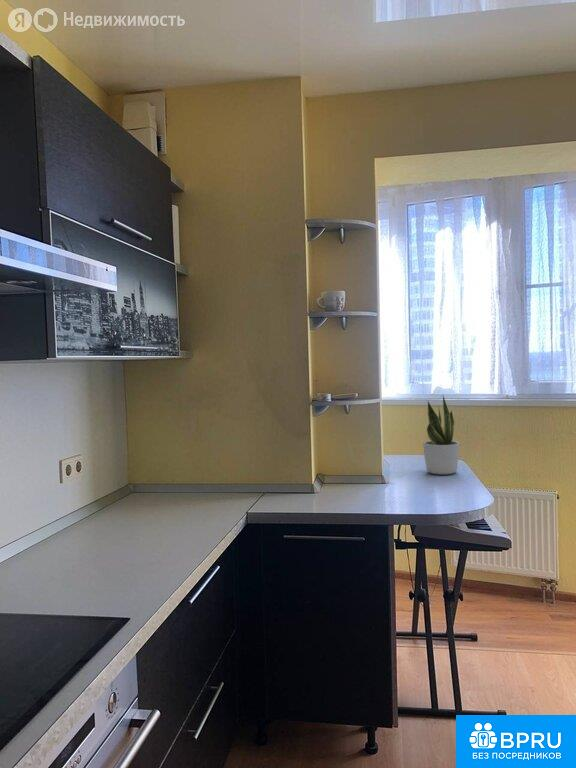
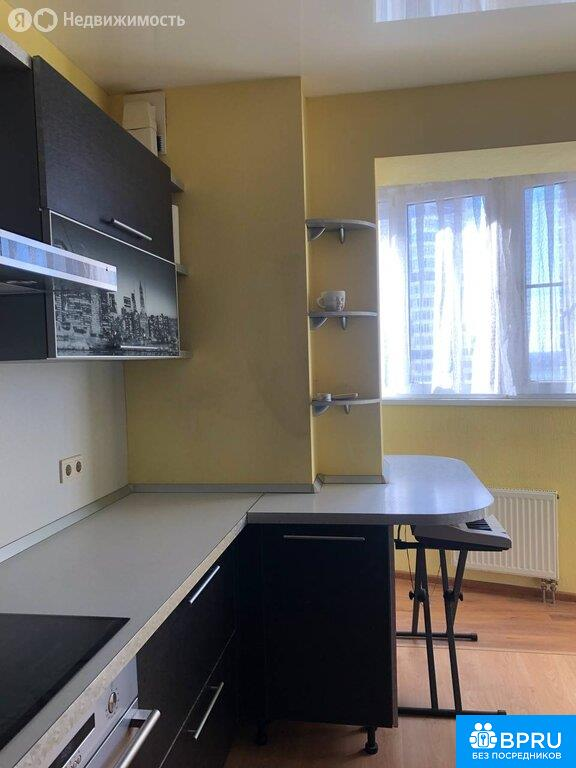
- potted plant (441, 432)
